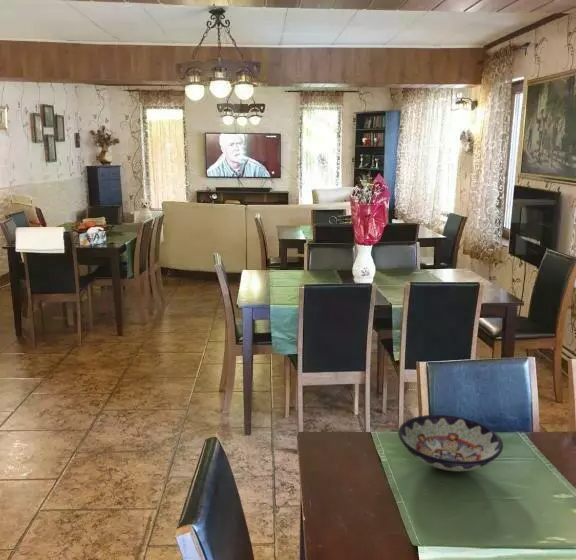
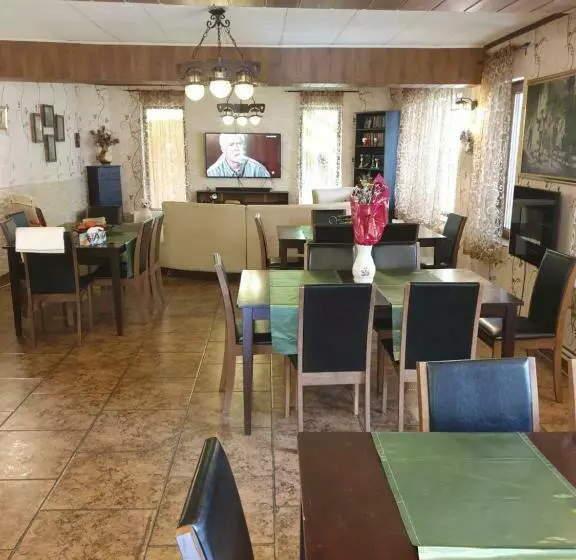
- bowl (448, 450)
